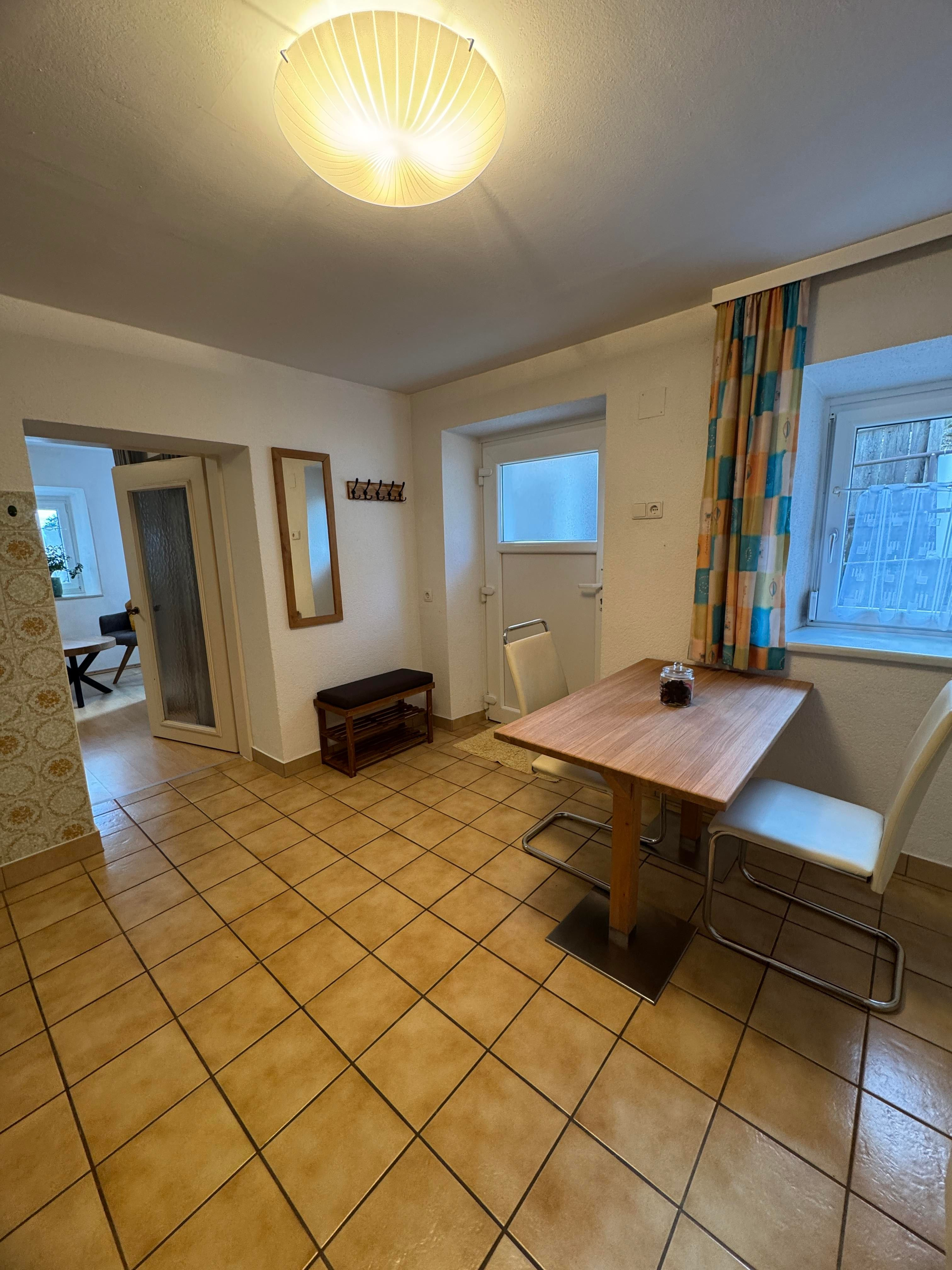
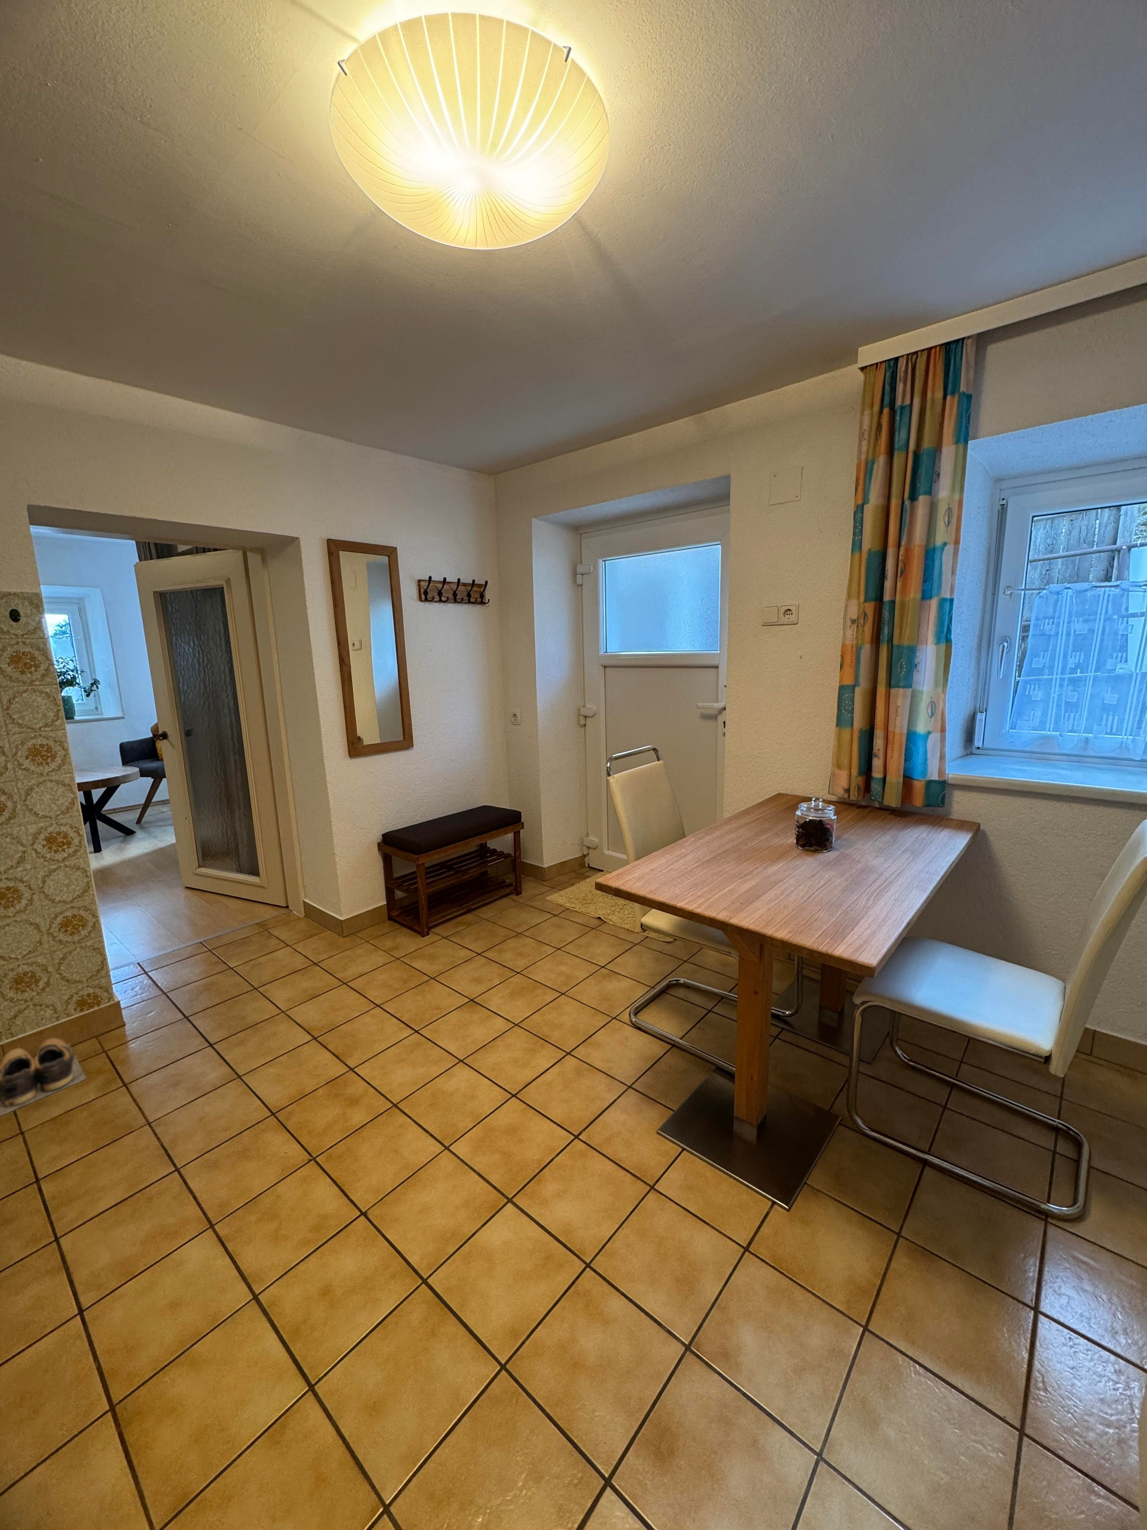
+ shoes (33, 1064)
